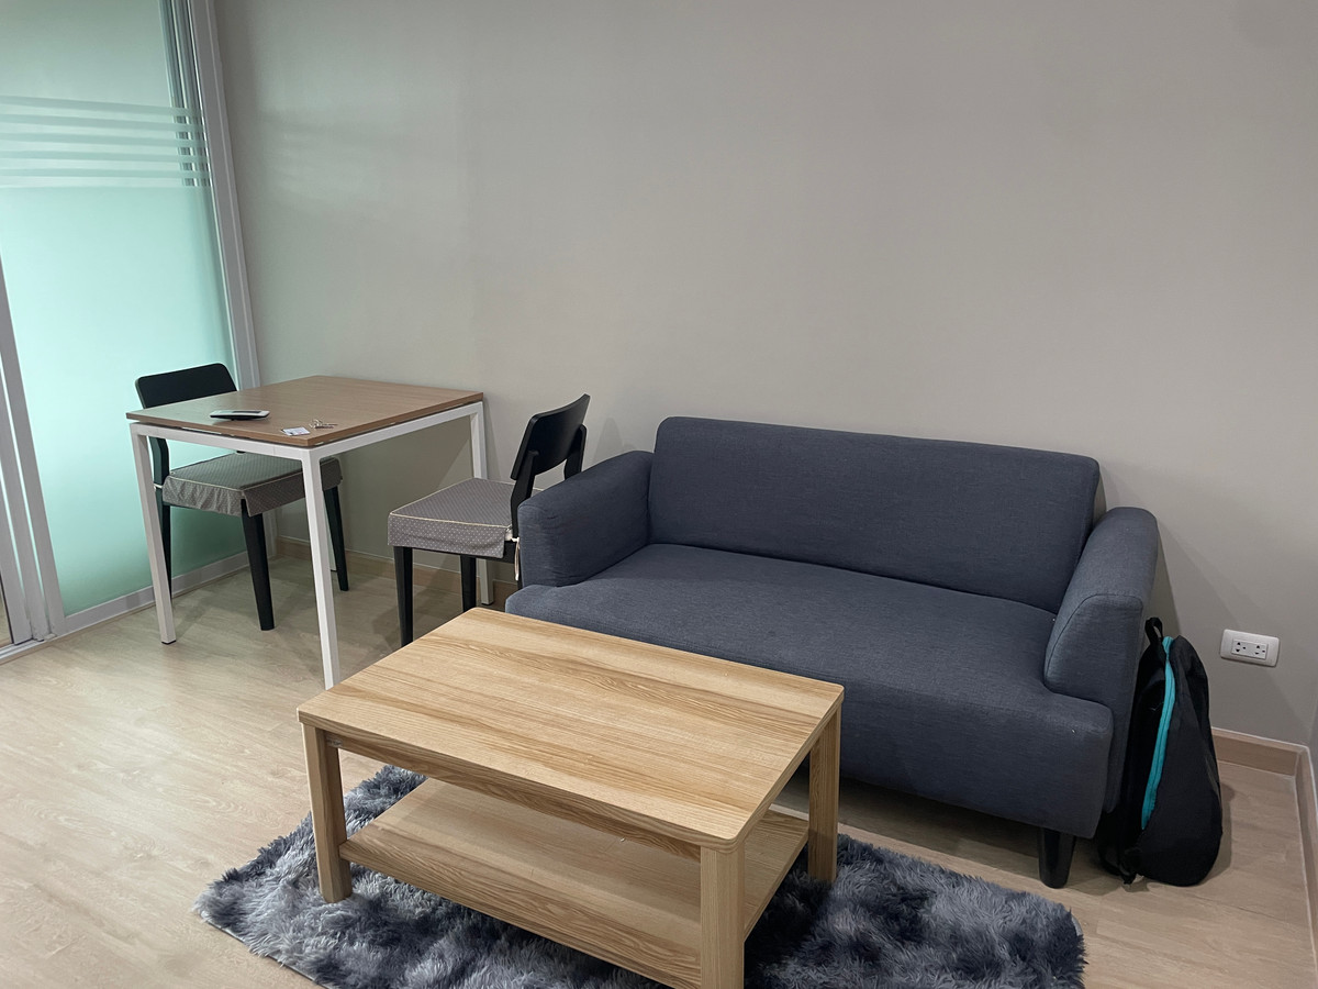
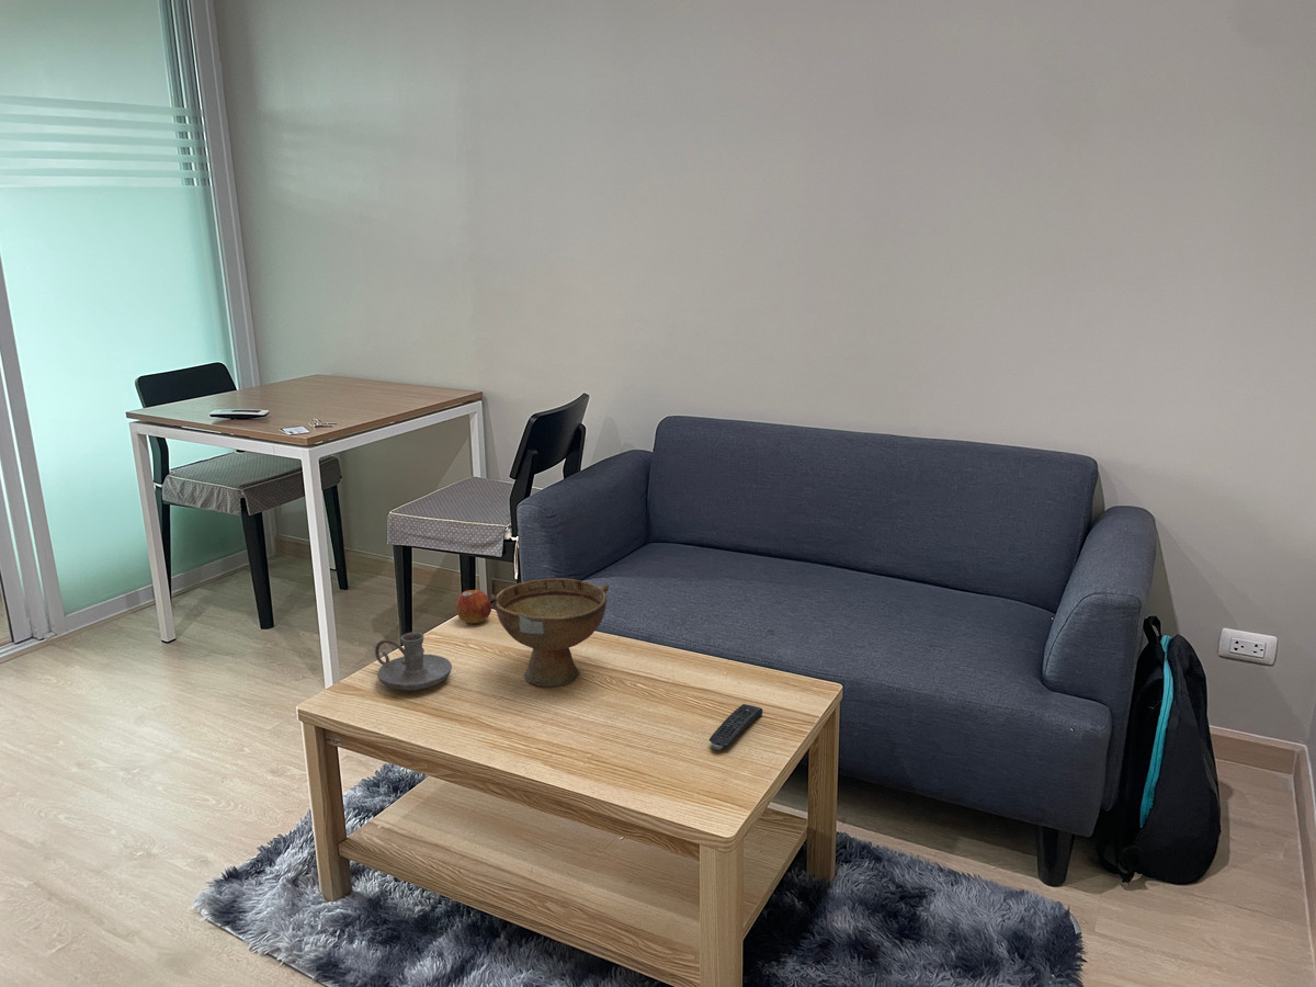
+ remote control (735, 726)
+ bowl (552, 633)
+ candle holder (407, 657)
+ apple (473, 605)
